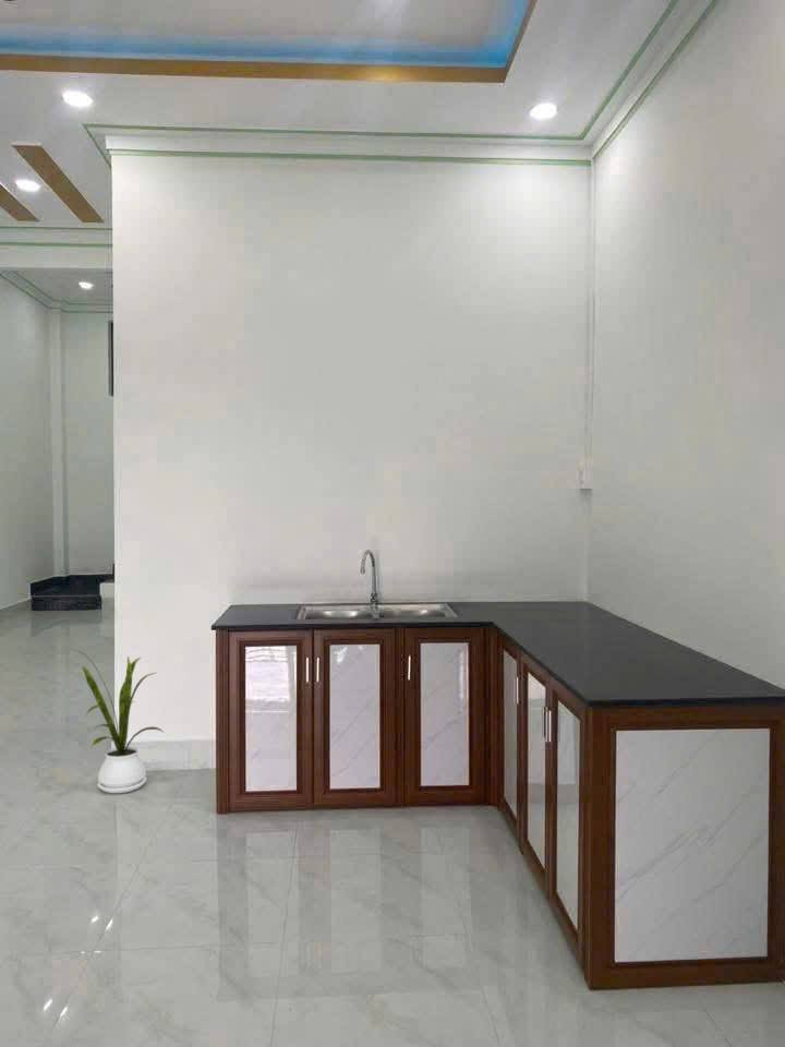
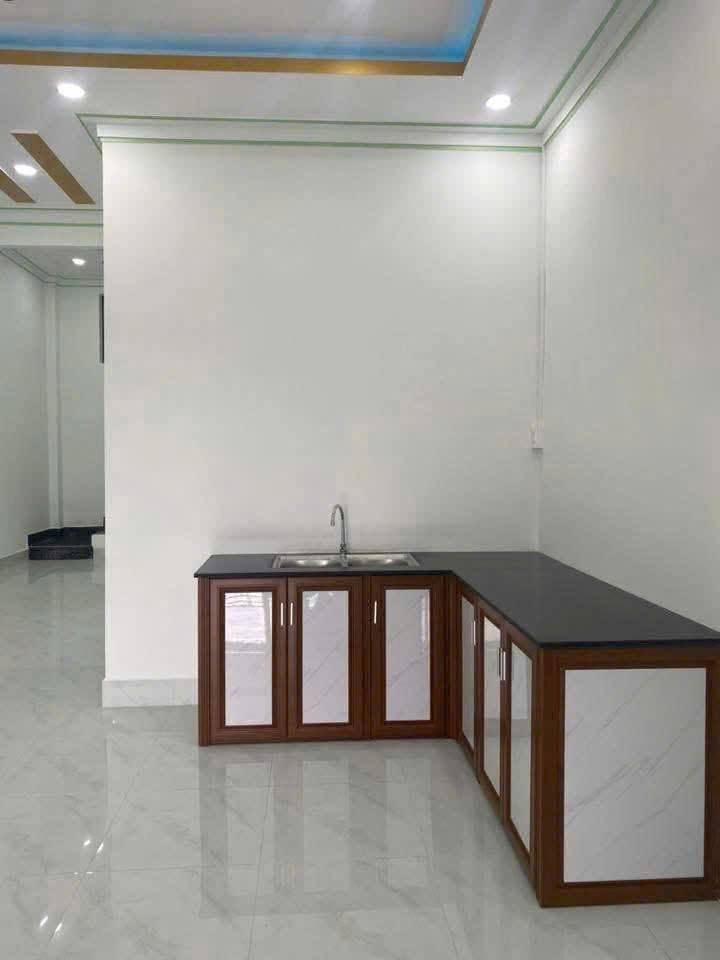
- house plant (116, 717)
